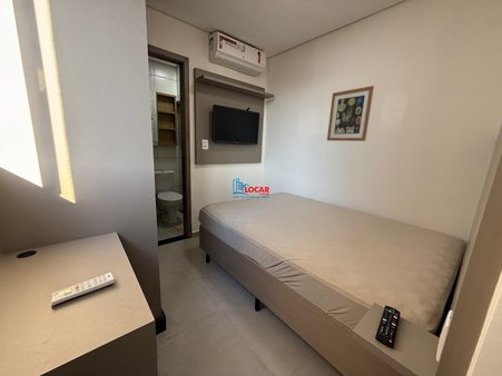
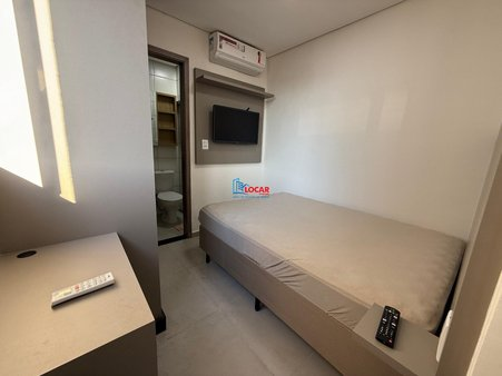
- wall art (347, 116)
